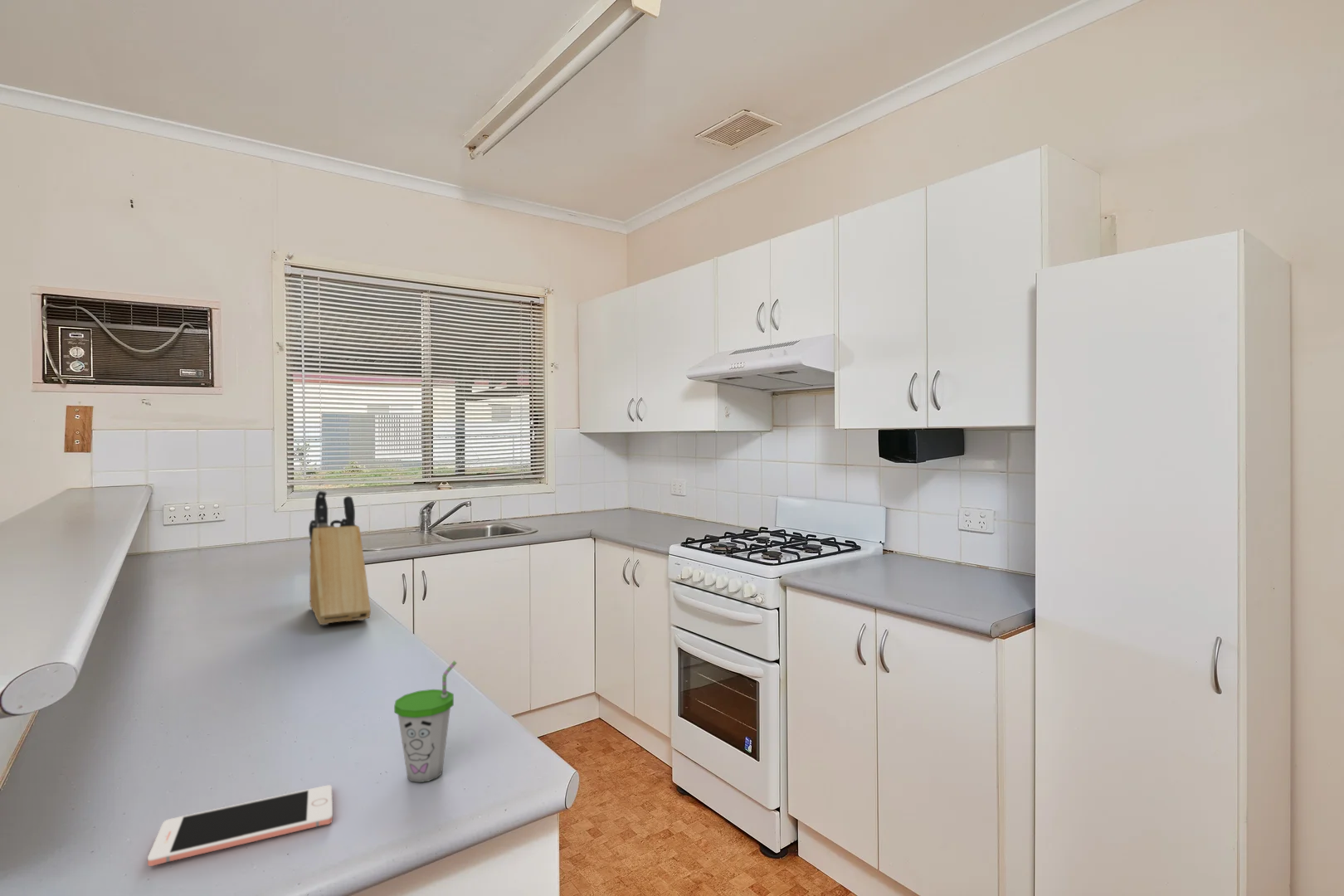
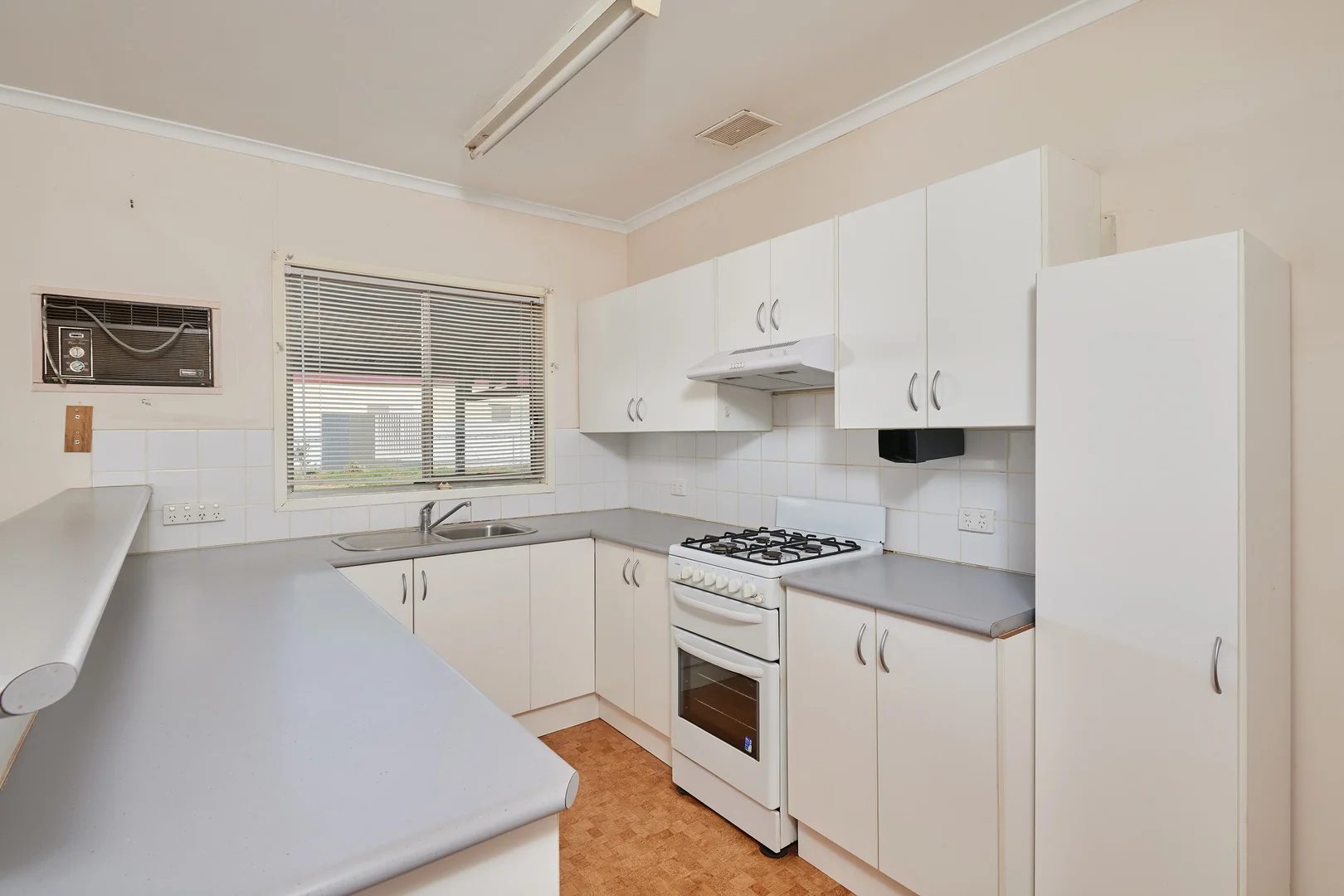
- cell phone (248, 821)
- cup (424, 719)
- knife block (336, 551)
